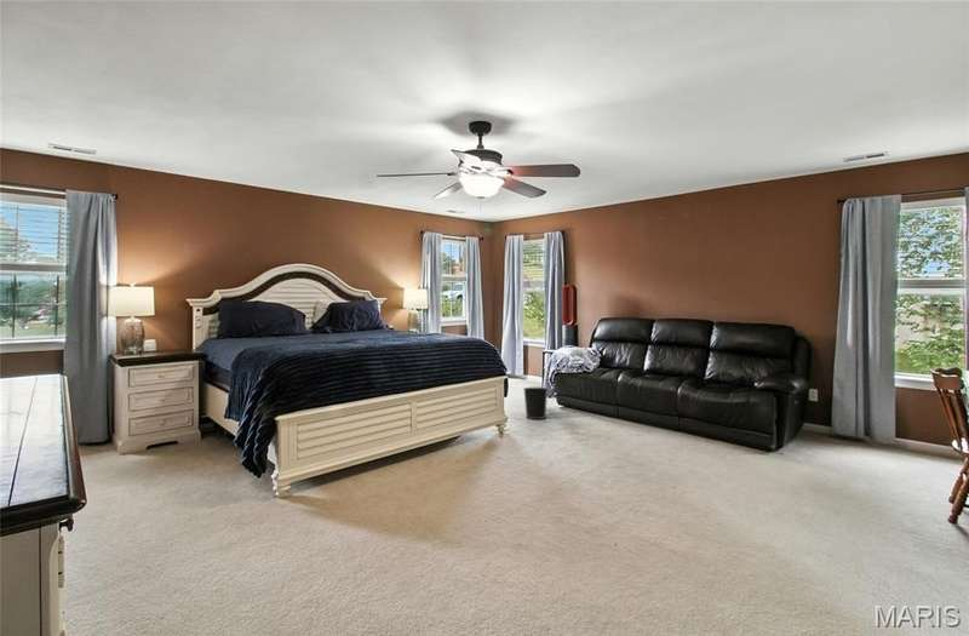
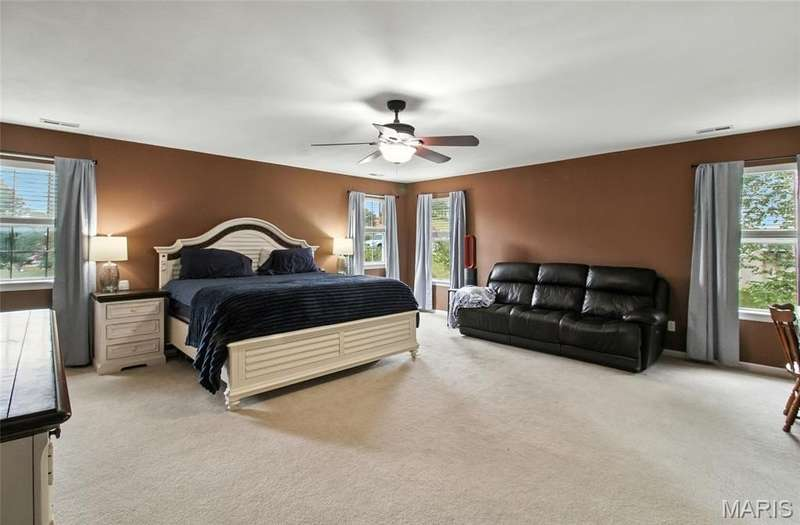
- wastebasket (535, 402)
